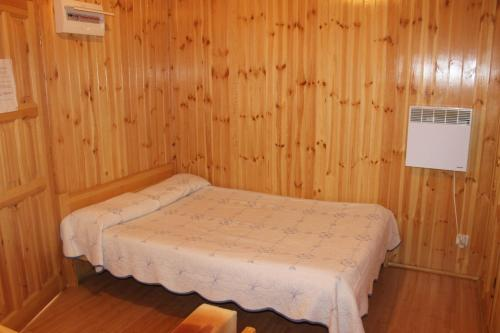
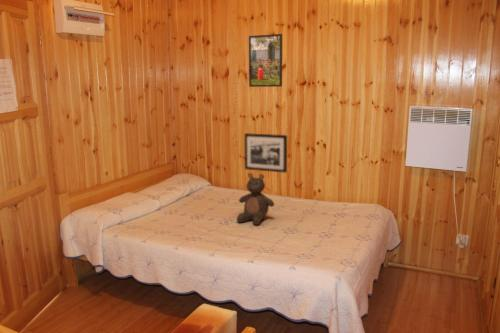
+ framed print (265, 61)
+ picture frame (265, 152)
+ teddy bear (253, 197)
